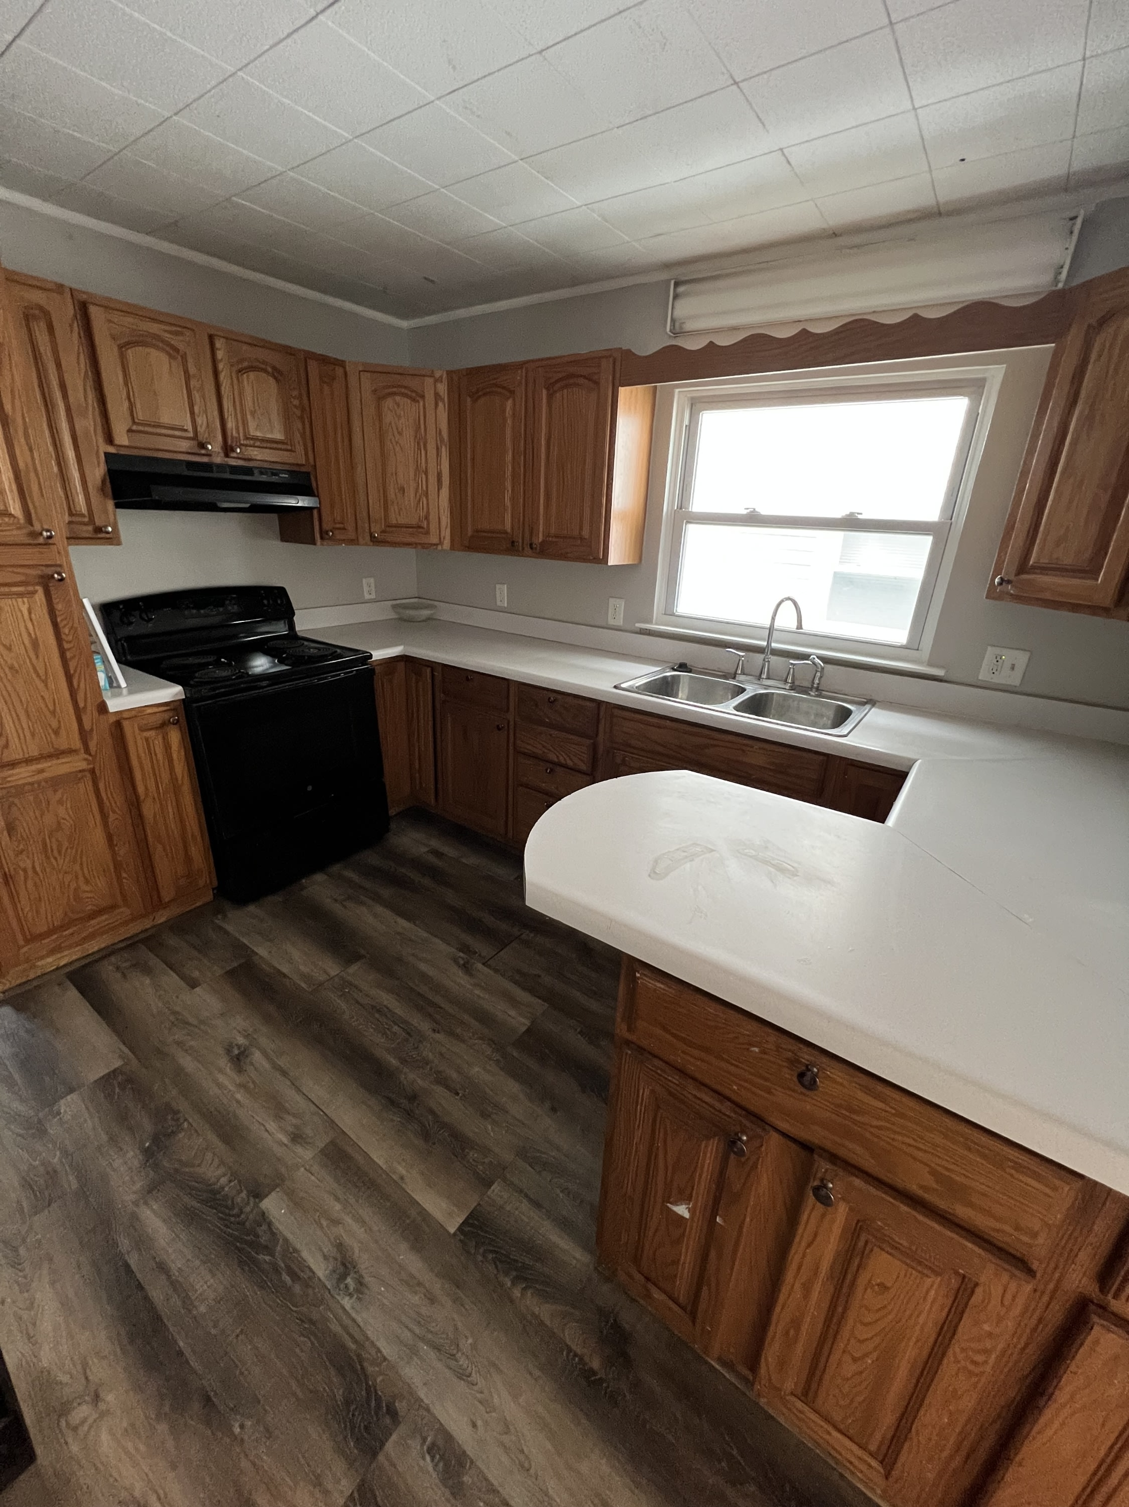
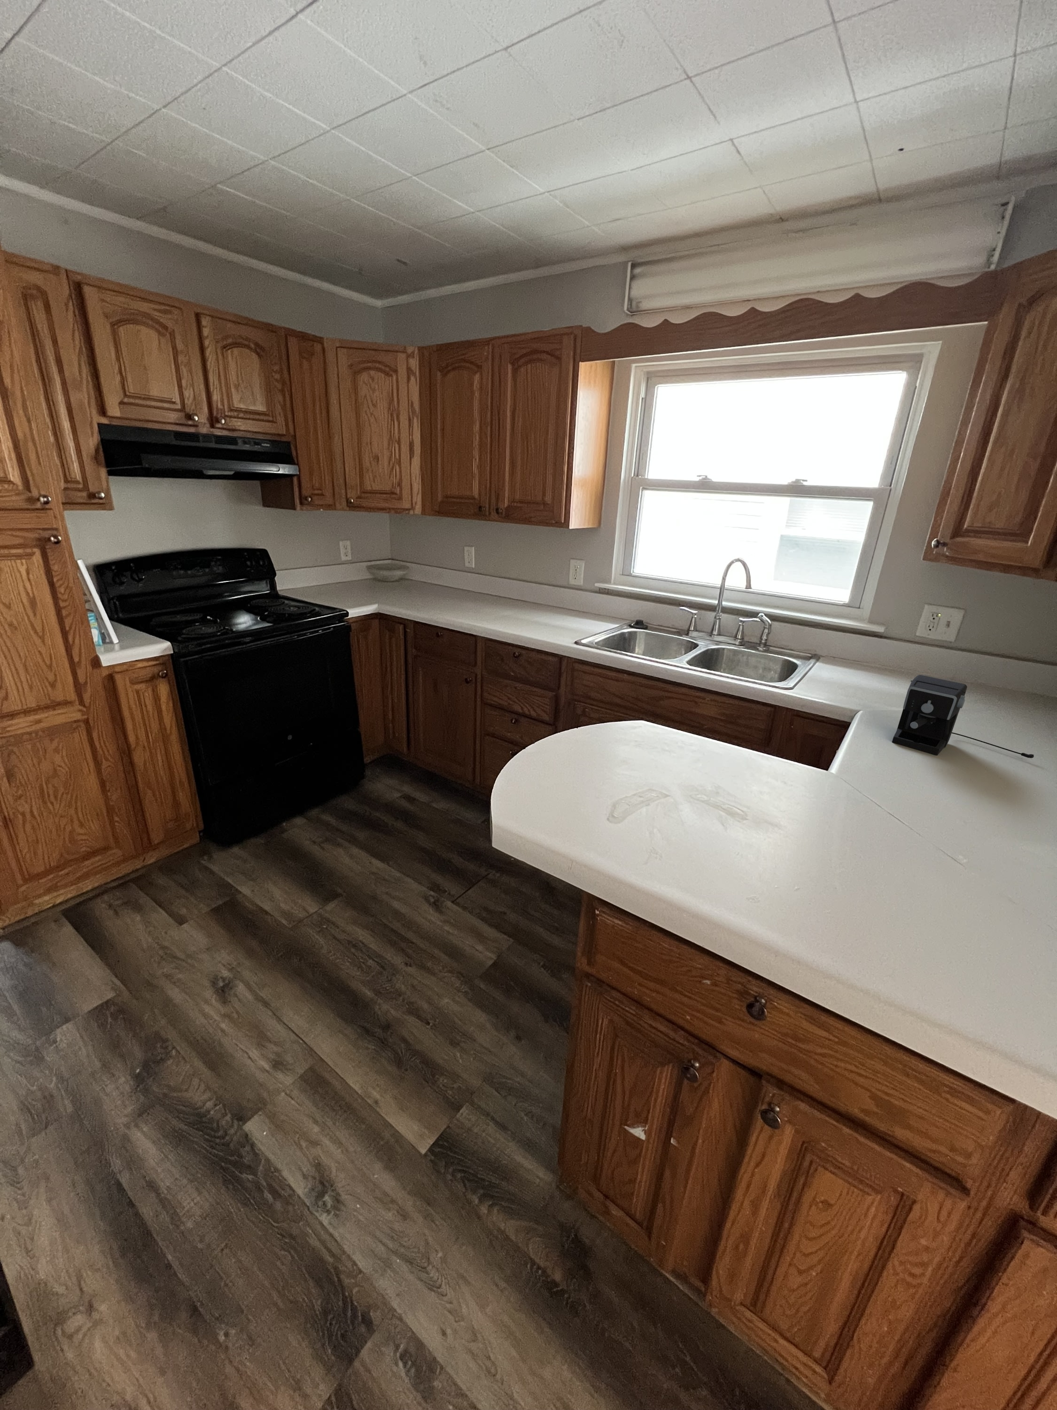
+ coffee maker (956, 717)
